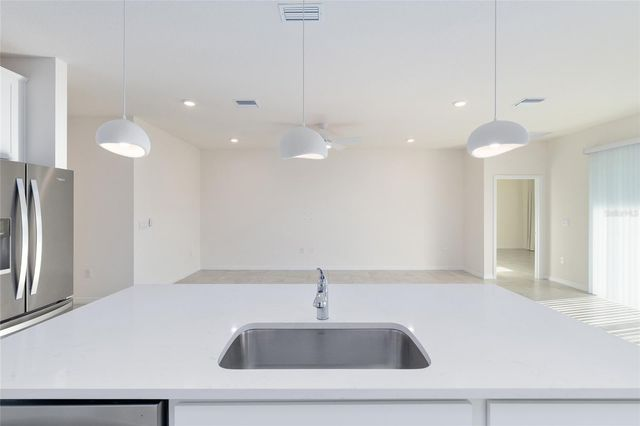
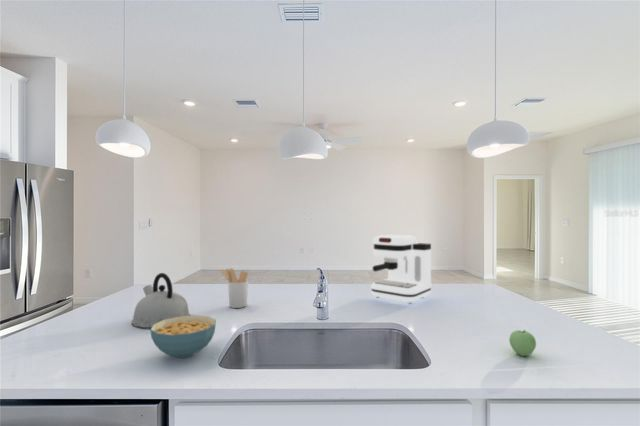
+ kettle (160, 295)
+ cereal bowl (184, 339)
+ apple (522, 342)
+ utensil holder (234, 286)
+ coffee maker (399, 266)
